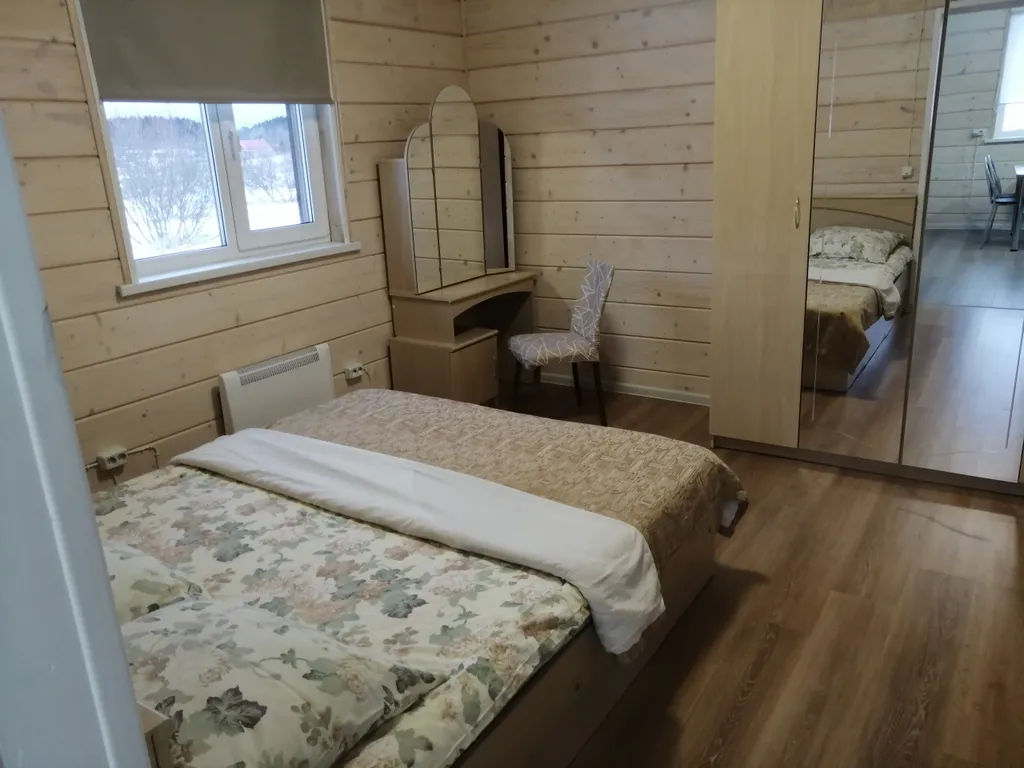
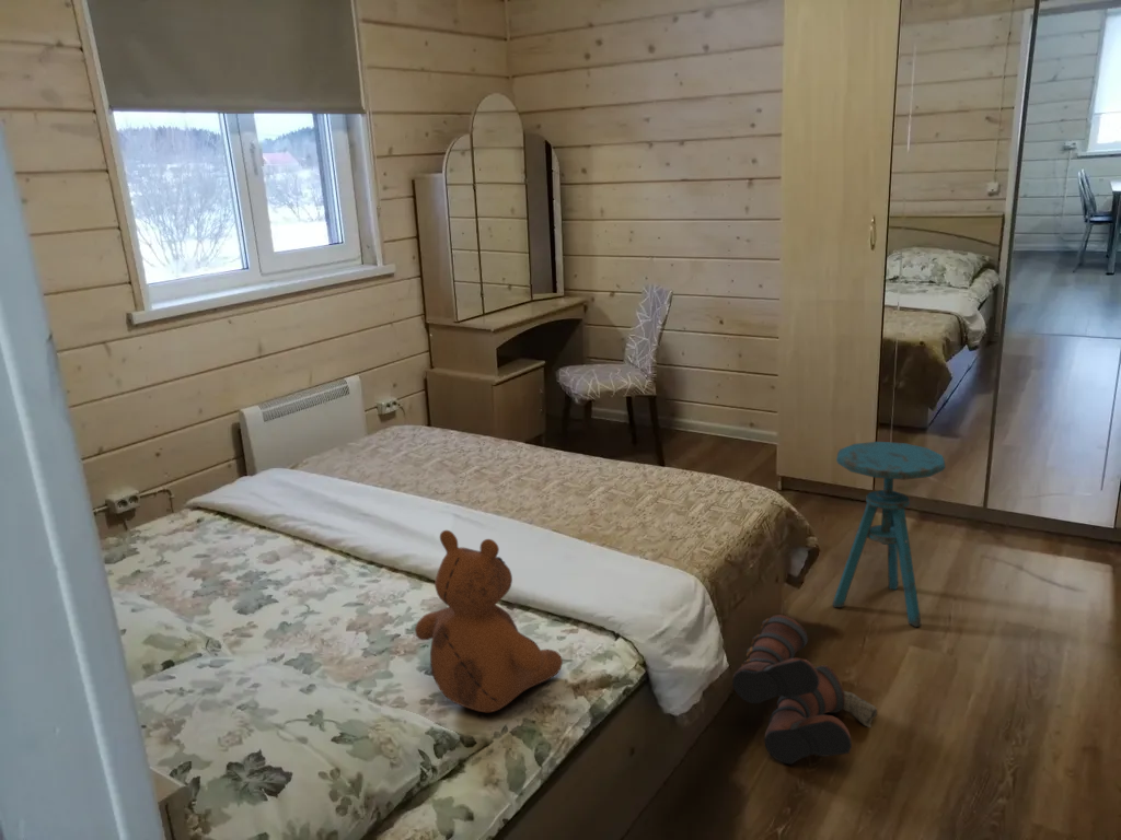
+ side table (886, 533)
+ boots (806, 679)
+ teddy bear (492, 609)
